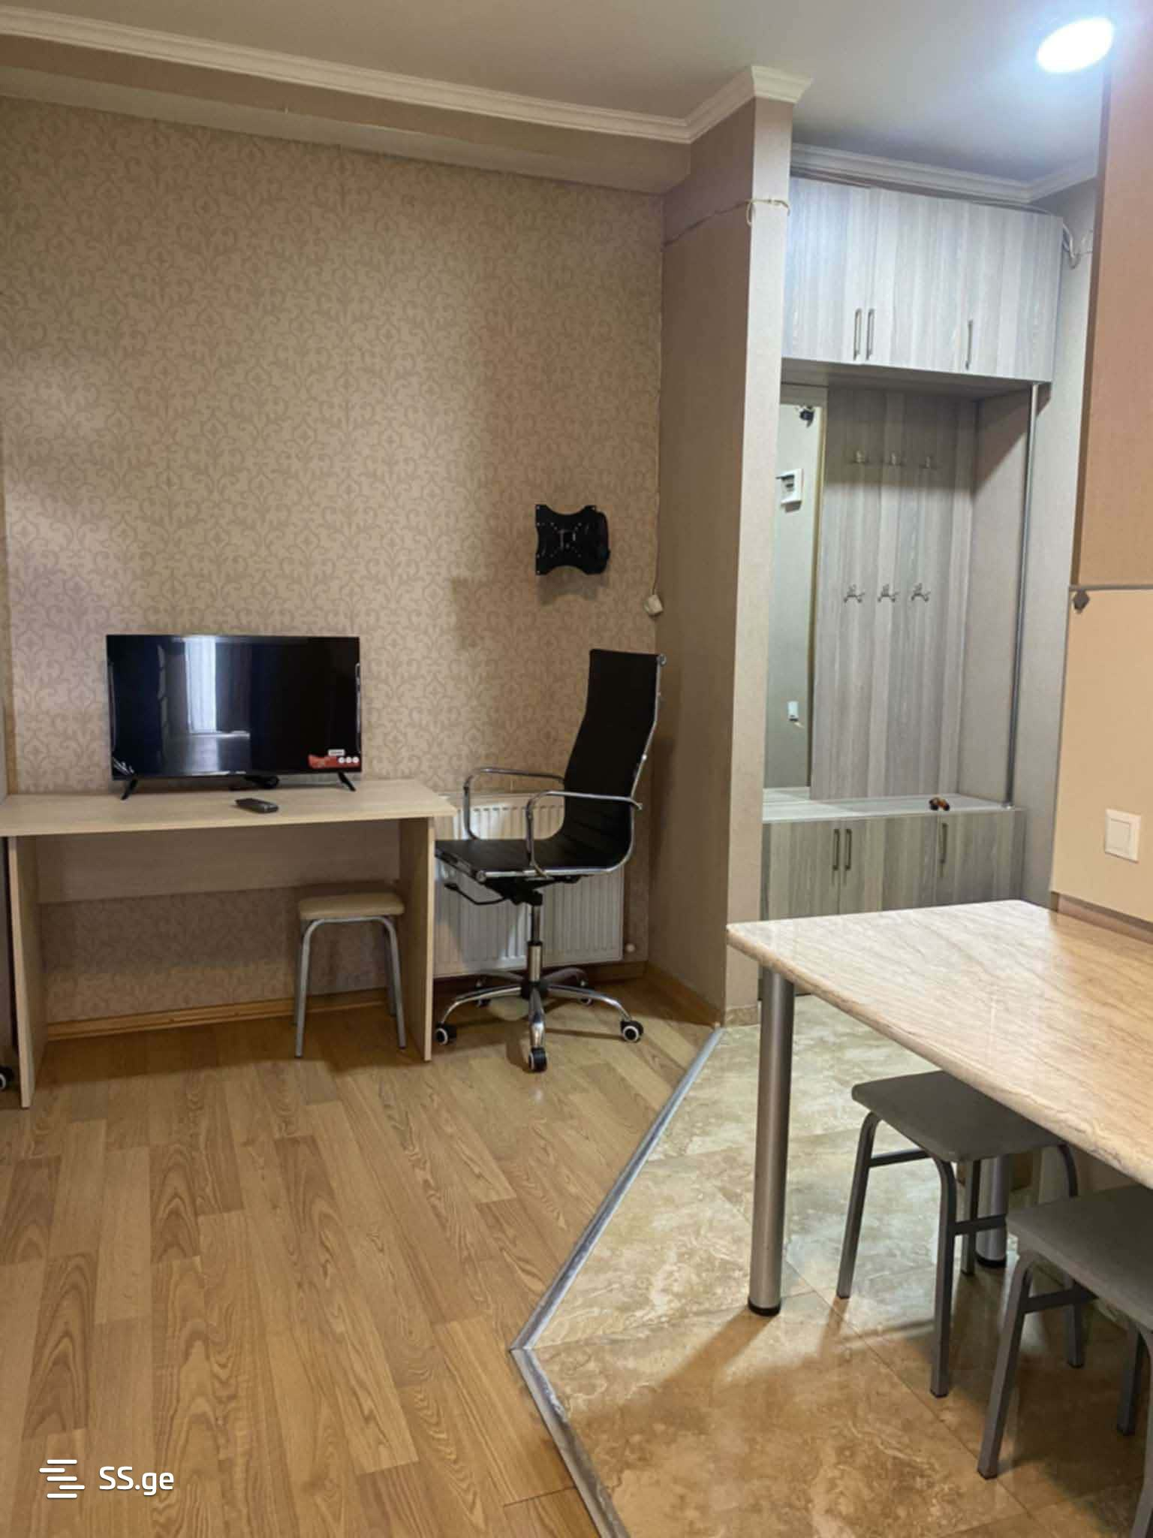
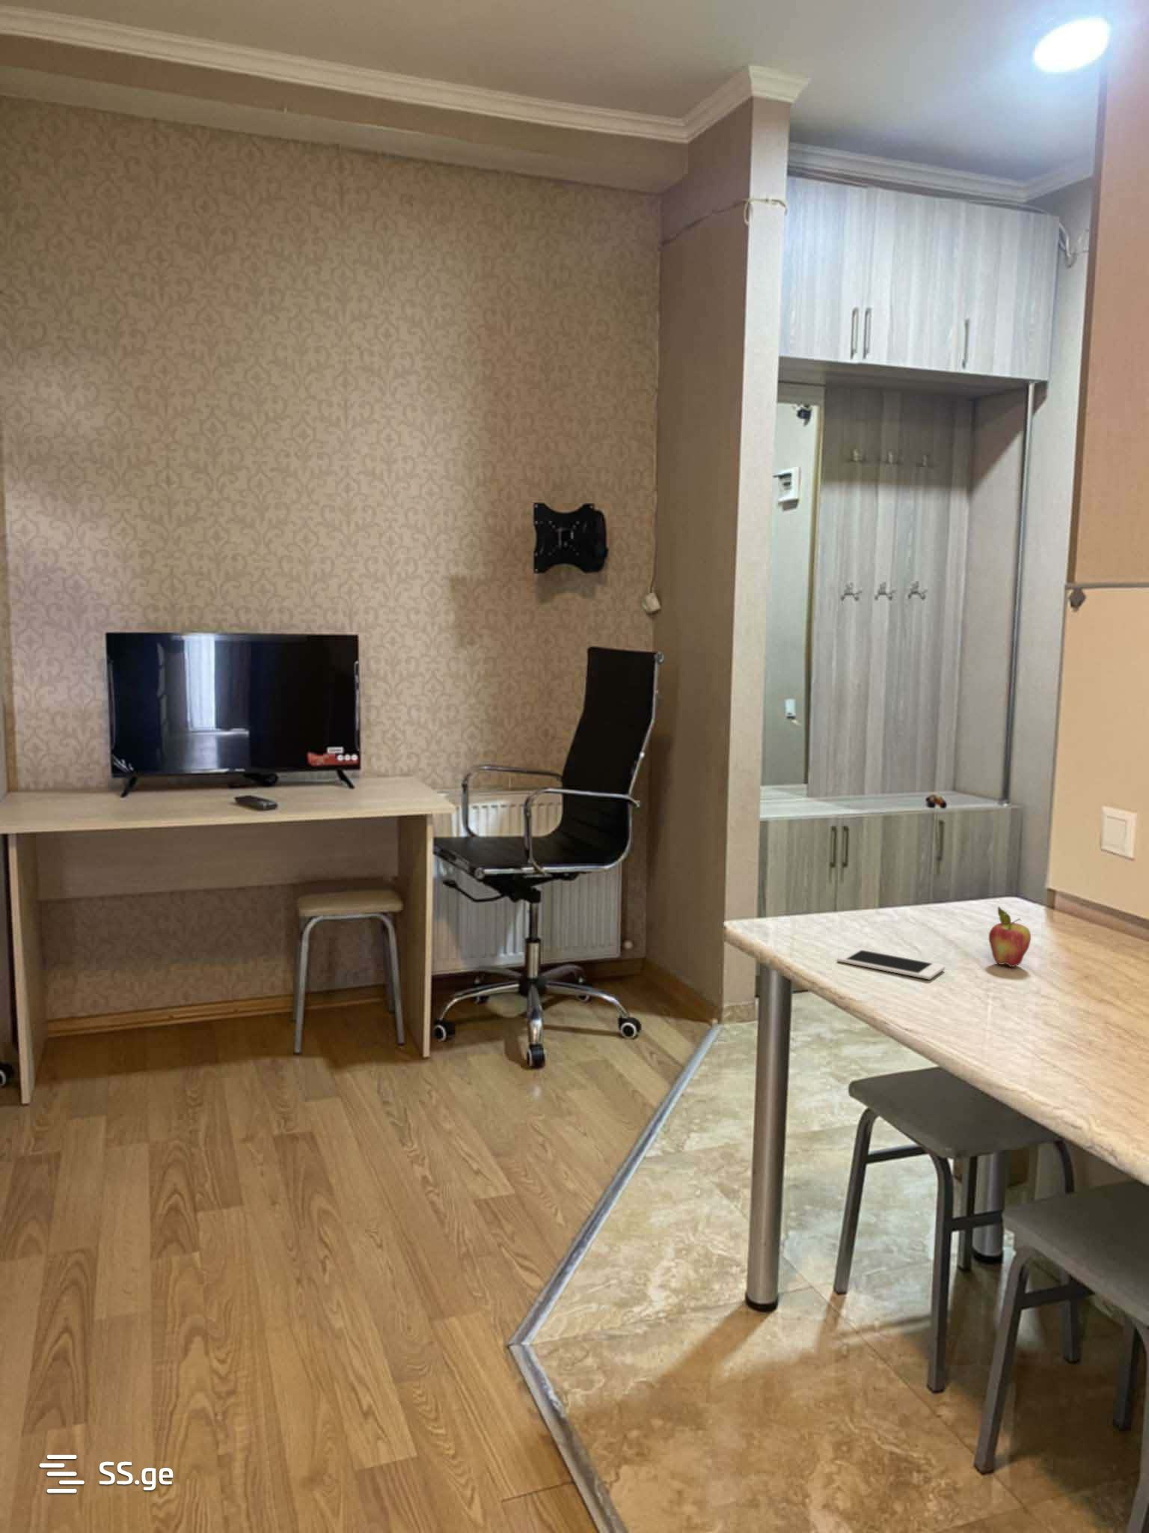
+ fruit (1010, 935)
+ cell phone (891, 963)
